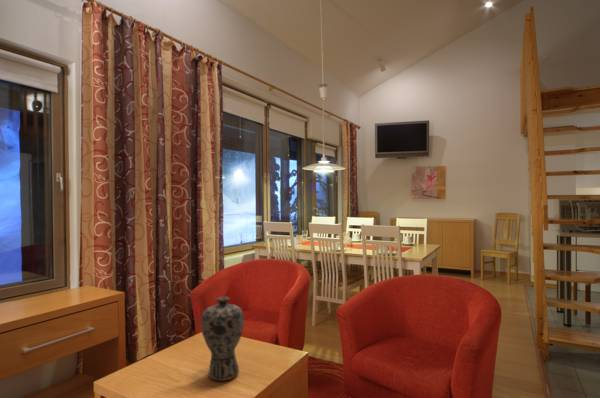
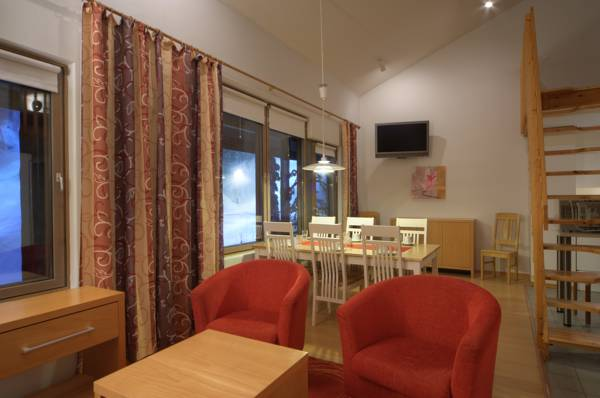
- vase (222, 335)
